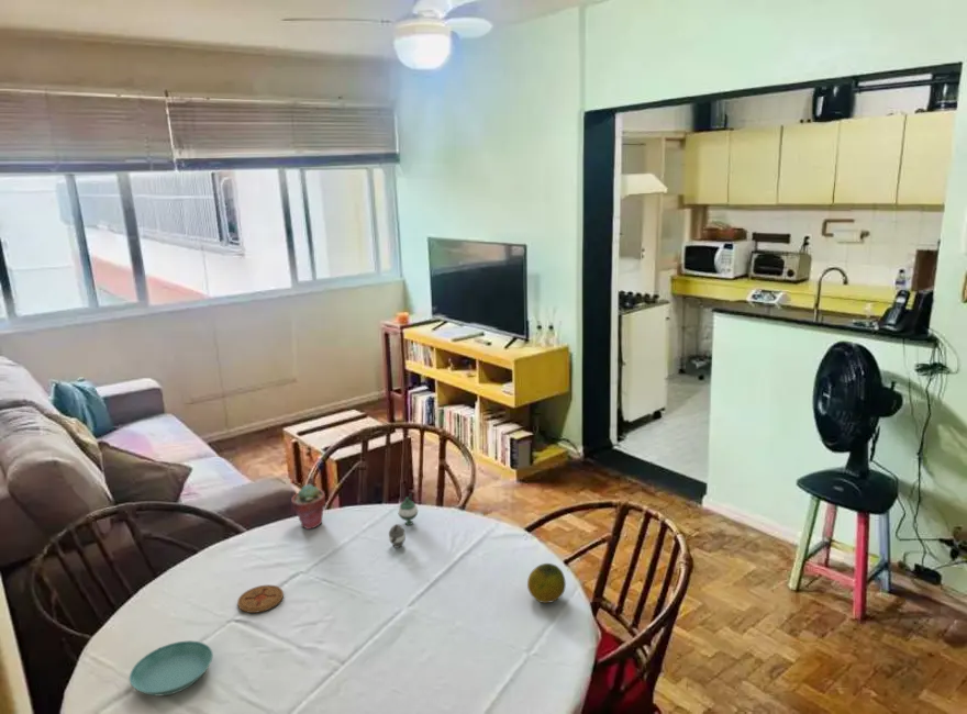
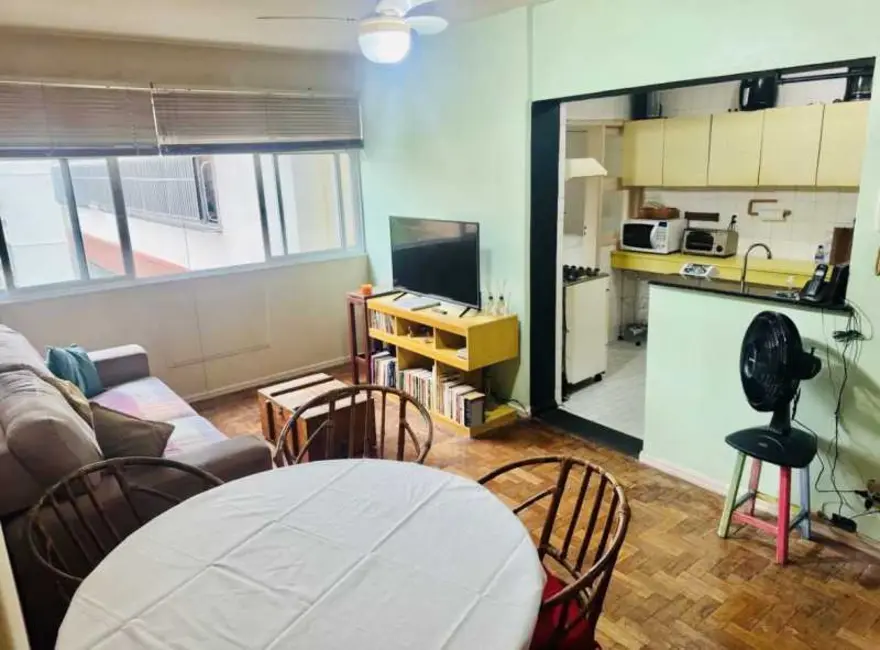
- fruit (546, 582)
- teapot (402, 518)
- saucer (173, 670)
- coaster (260, 598)
- potted succulent (309, 504)
